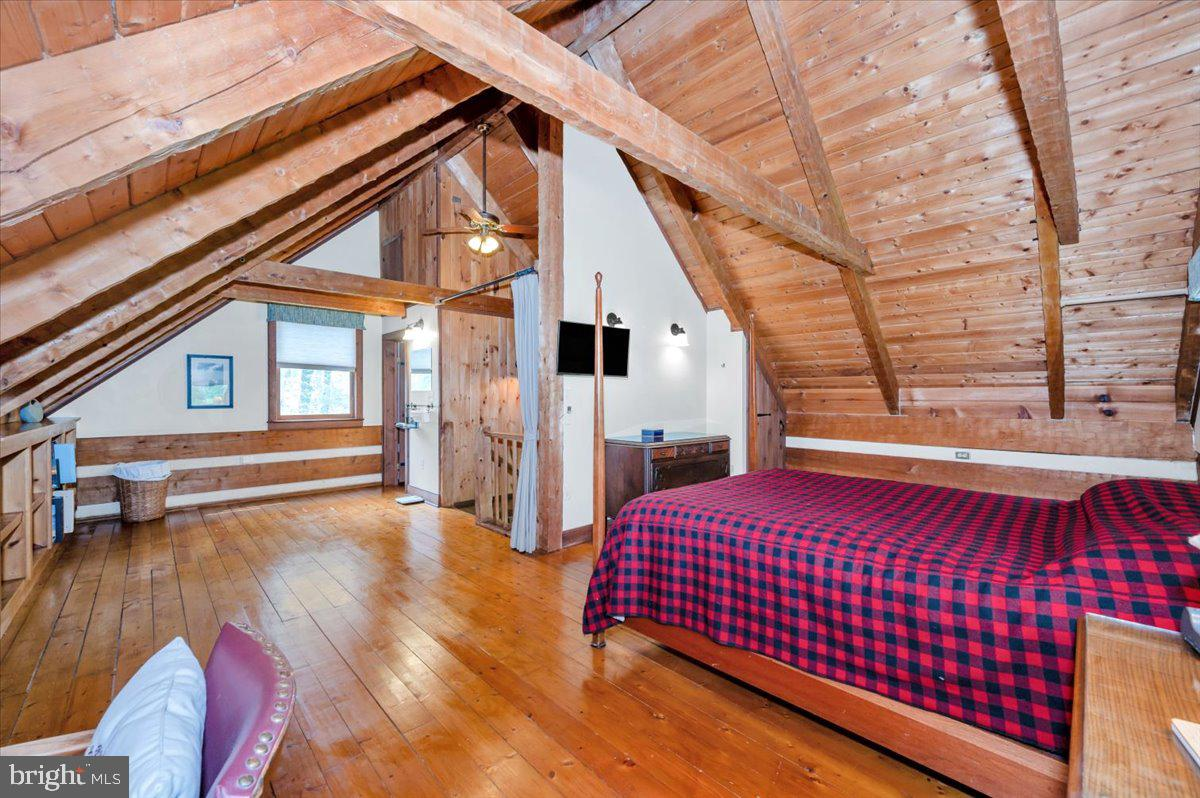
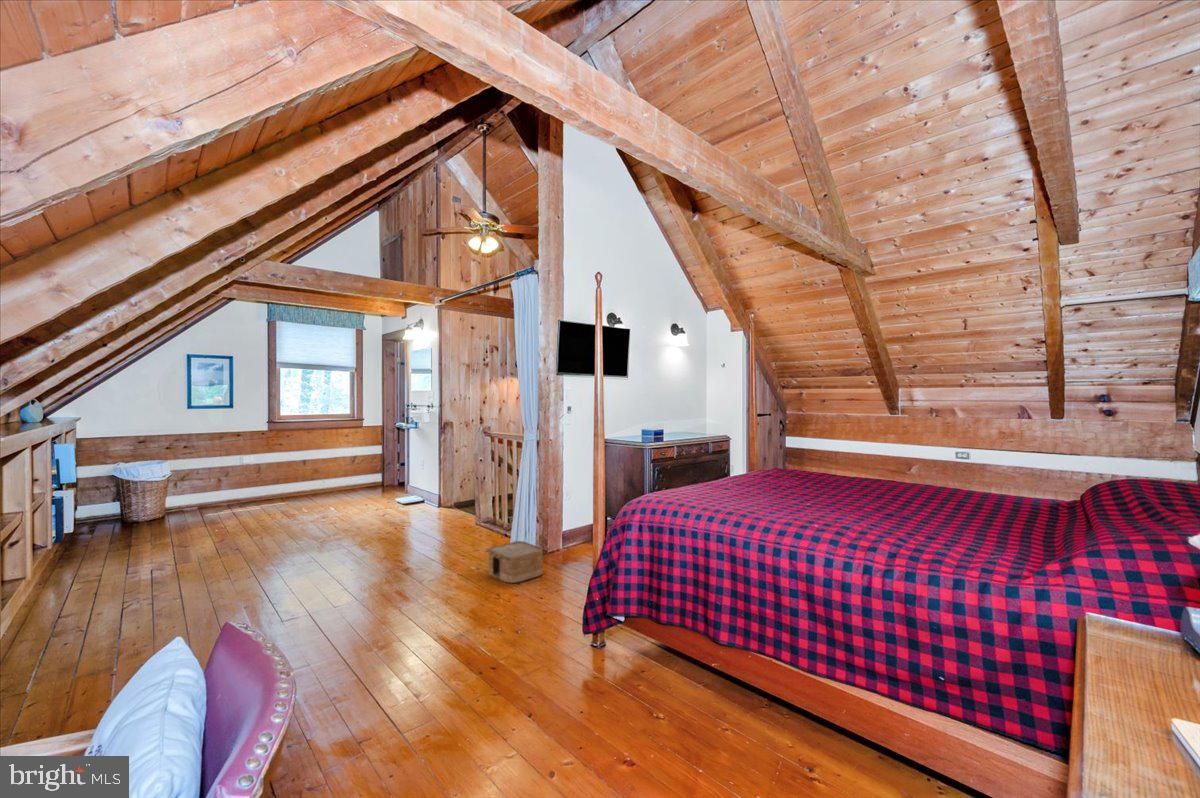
+ woven basket (514, 561)
